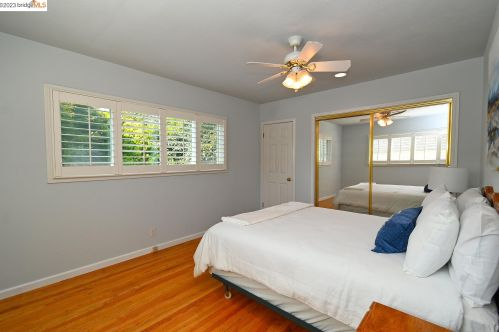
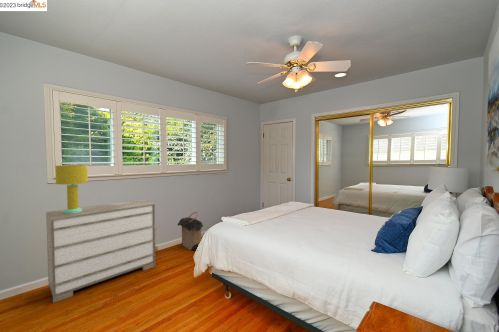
+ dresser (106, 241)
+ laundry hamper (190, 229)
+ table lamp (72, 188)
